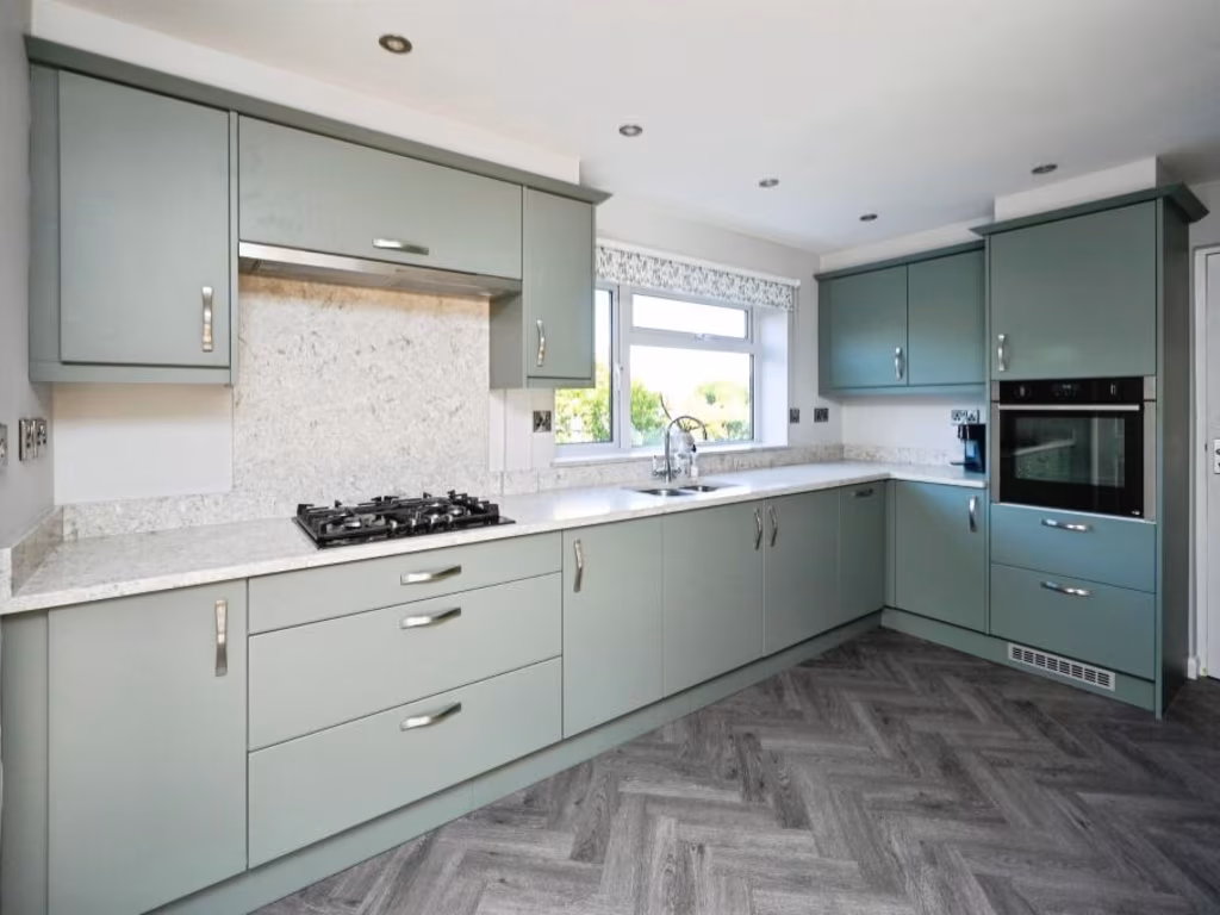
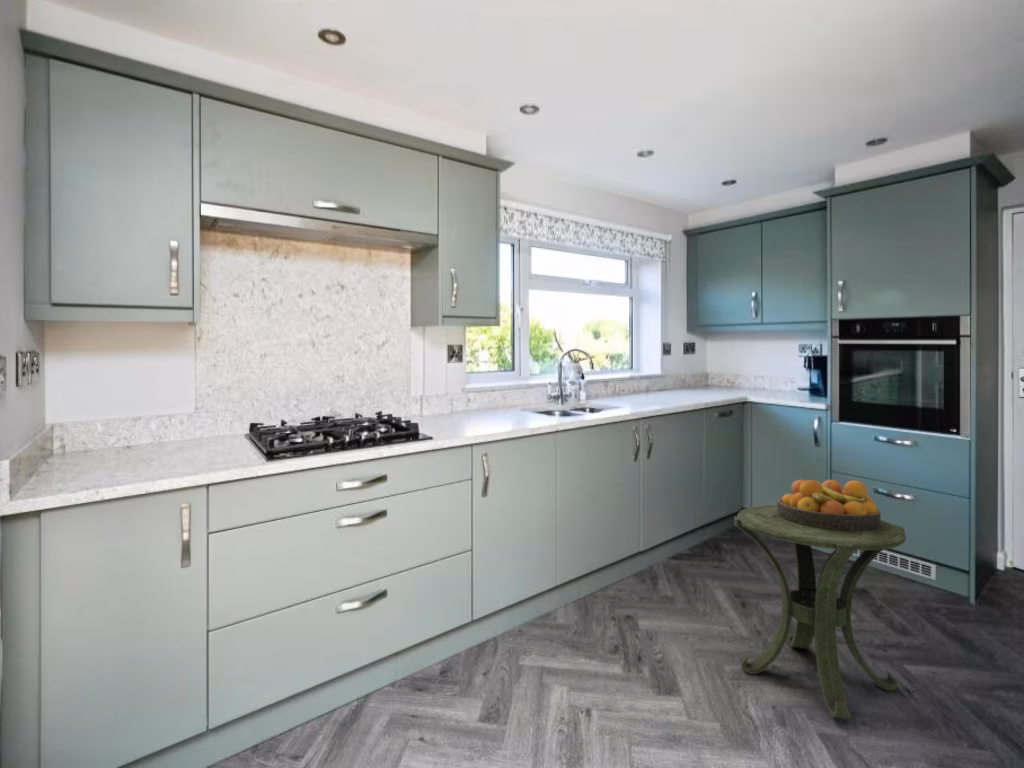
+ fruit bowl (826, 498)
+ side table (815, 599)
